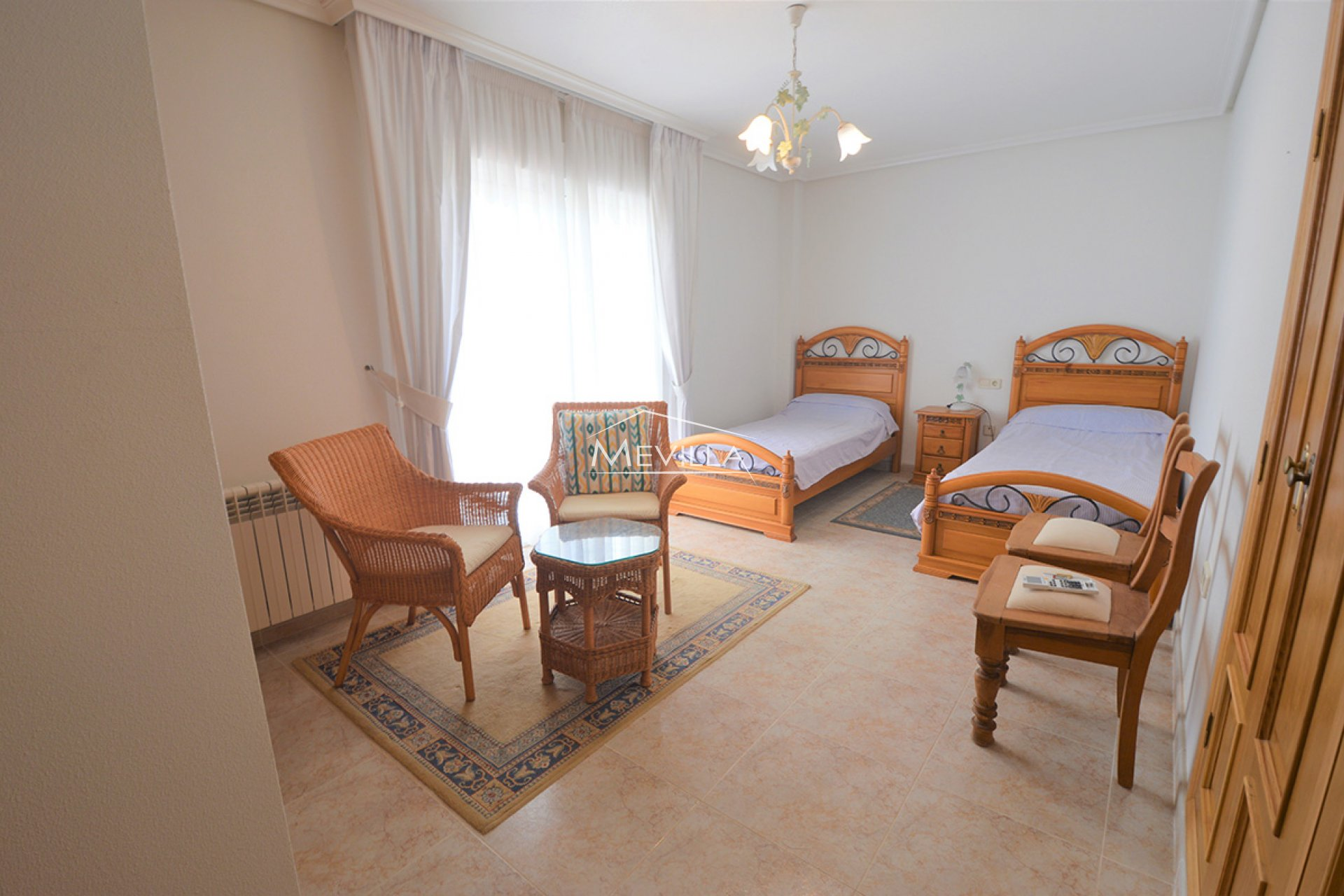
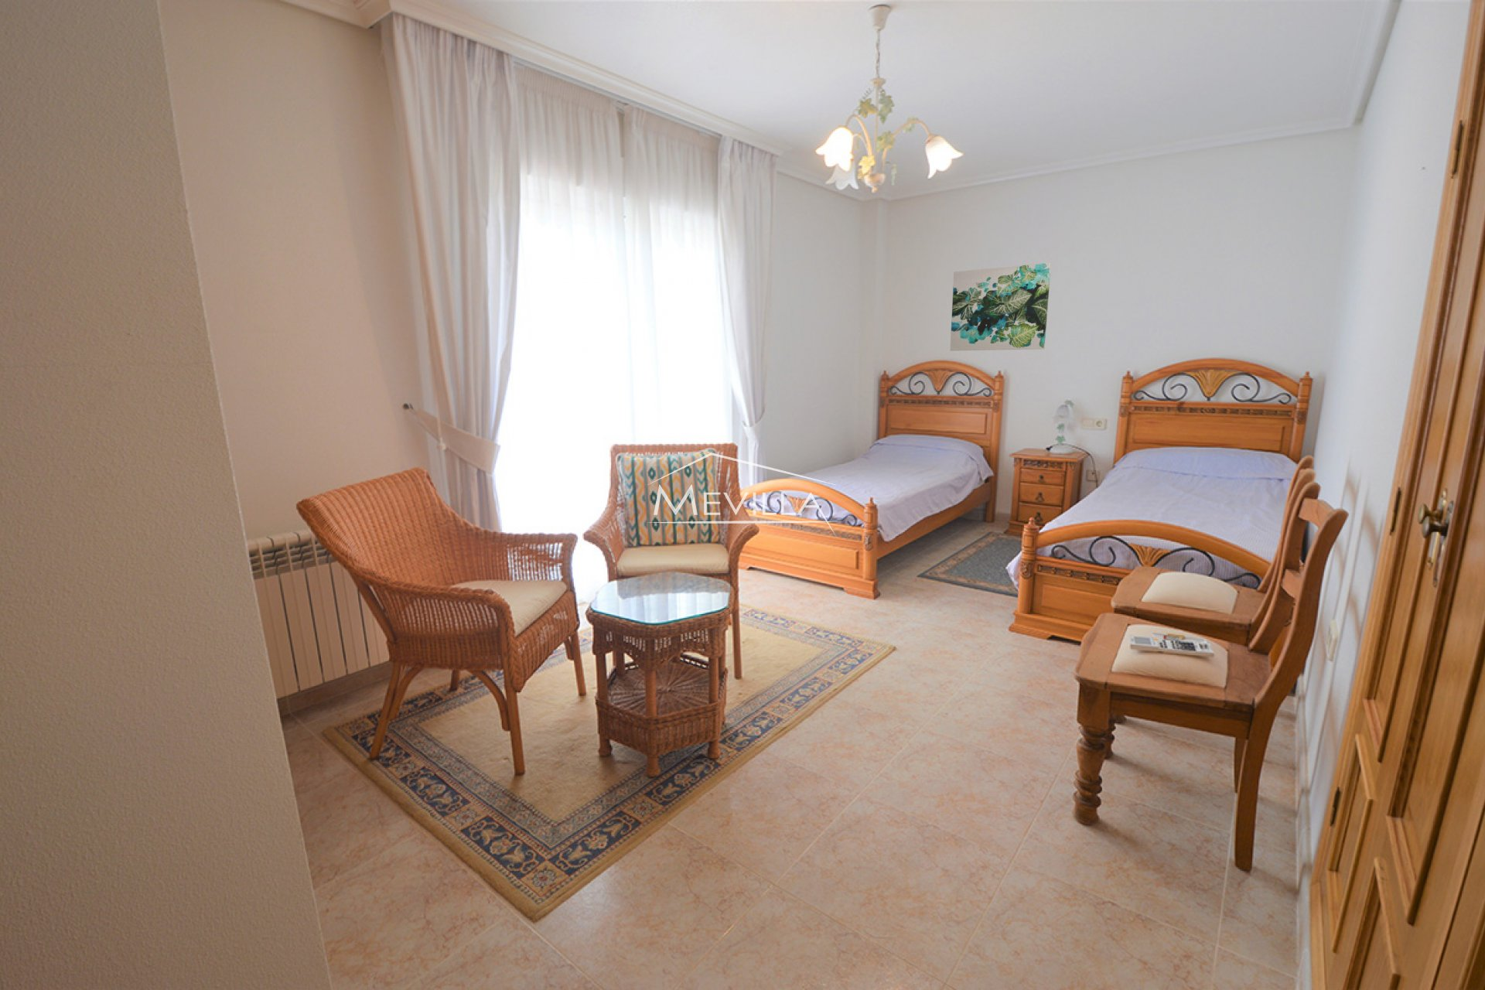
+ wall art (998, 308)
